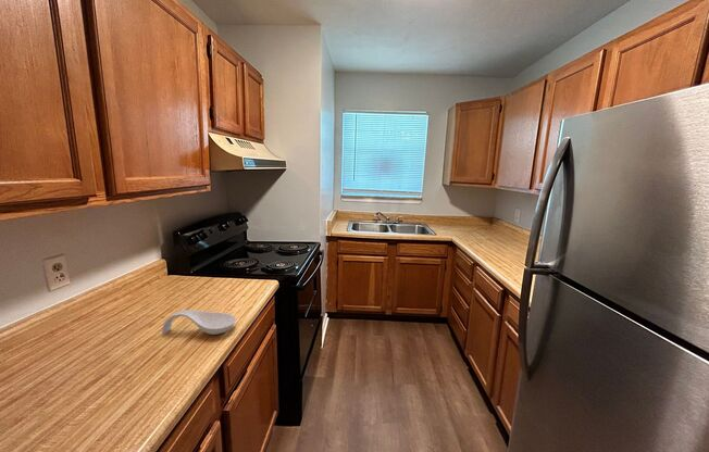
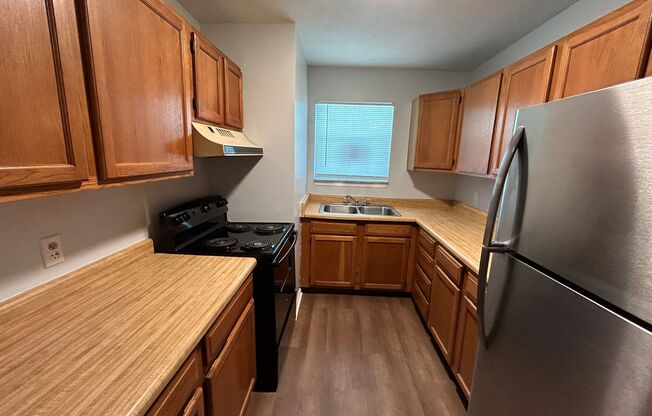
- spoon rest (199, 321)
